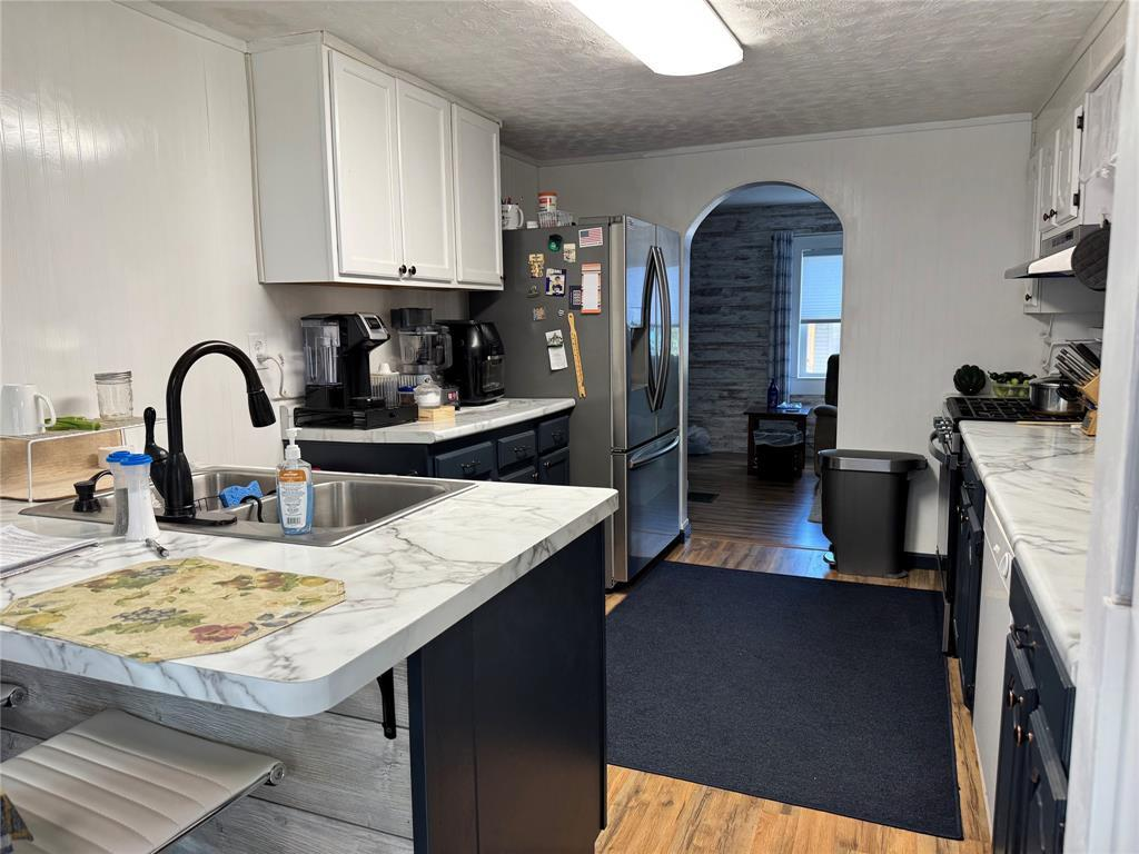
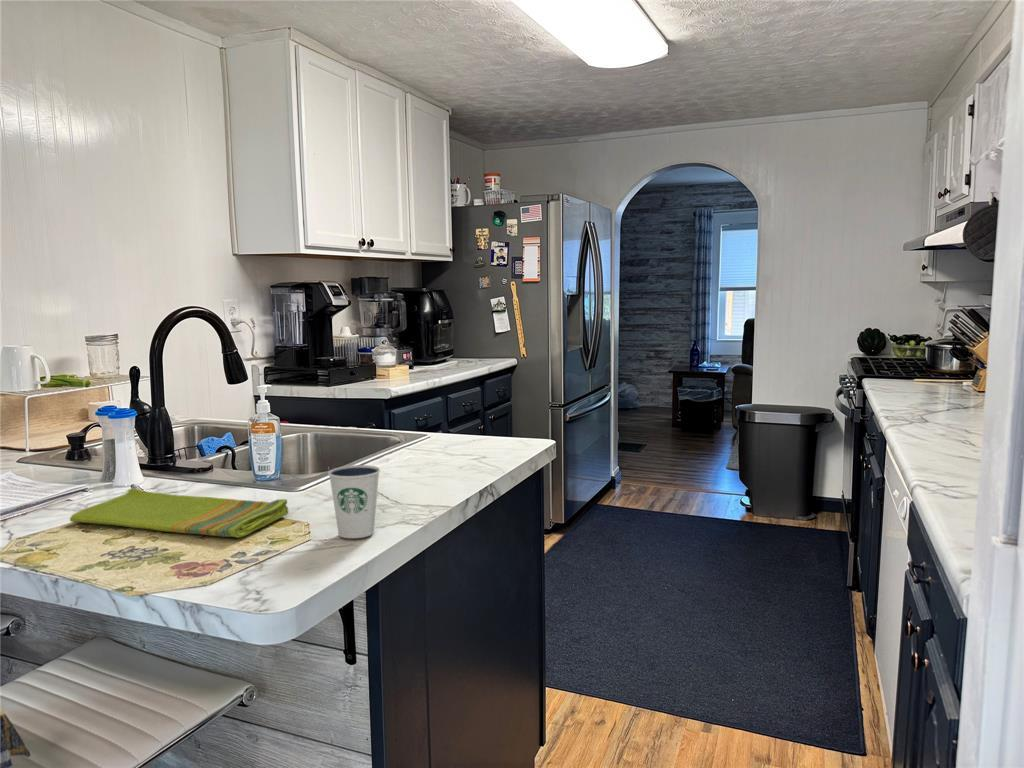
+ dixie cup (355, 502)
+ dish towel (180, 510)
